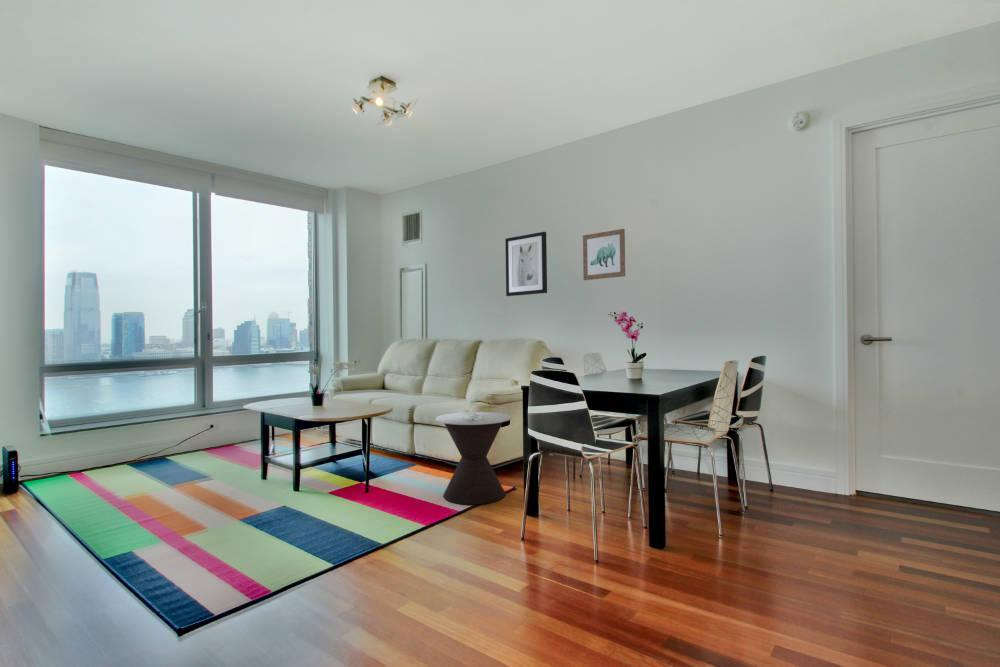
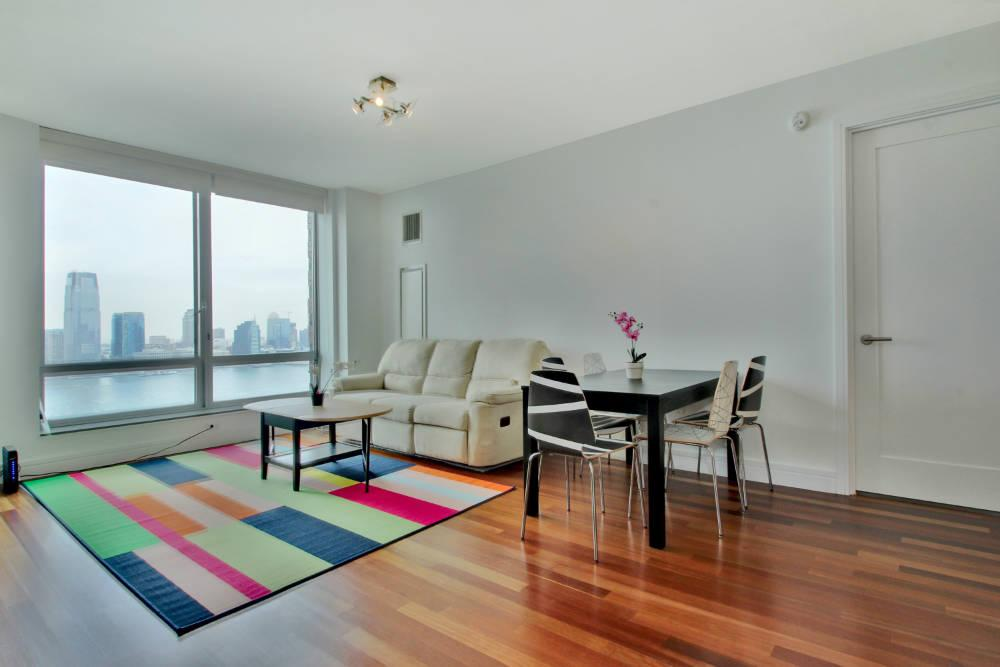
- side table (473, 455)
- wall art (603, 255)
- wall art (525, 264)
